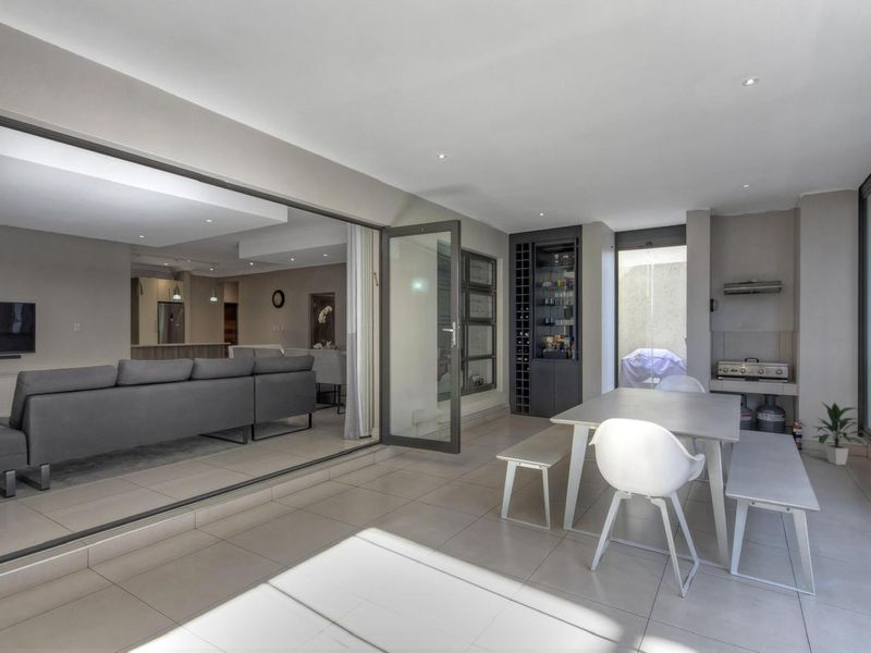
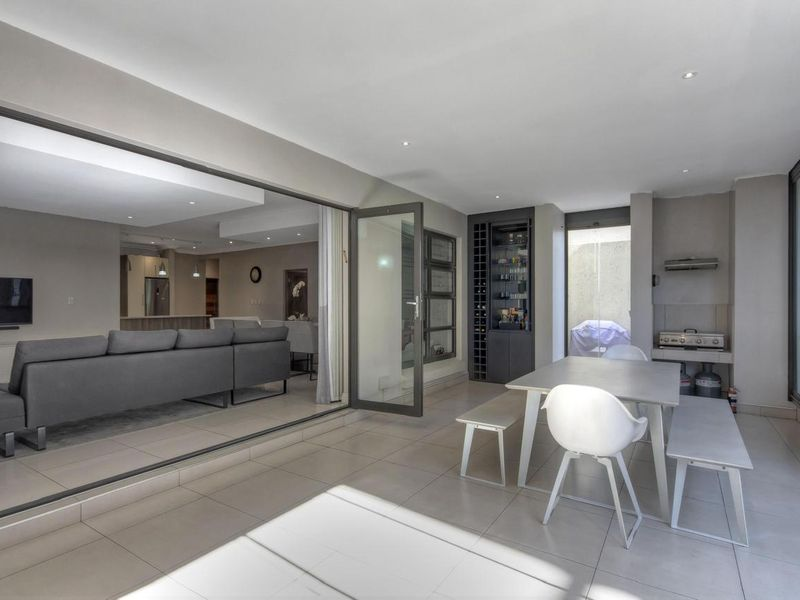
- indoor plant (836, 431)
